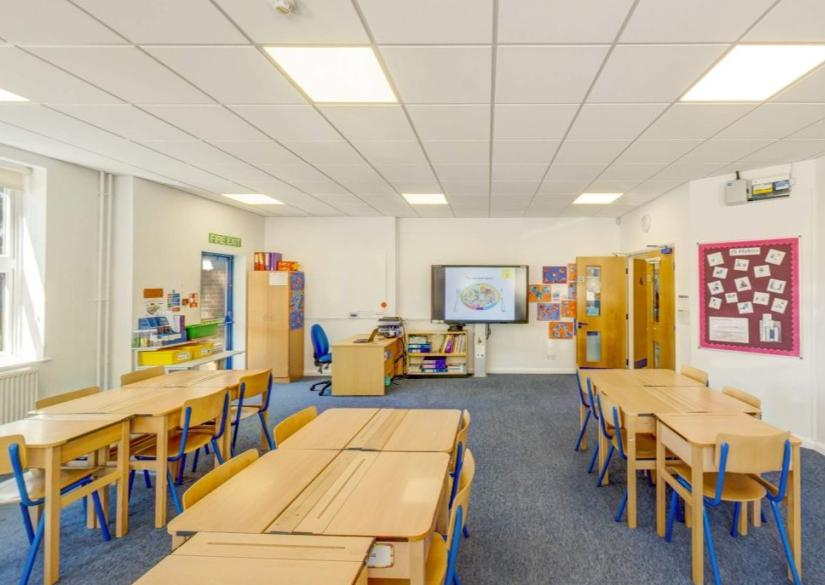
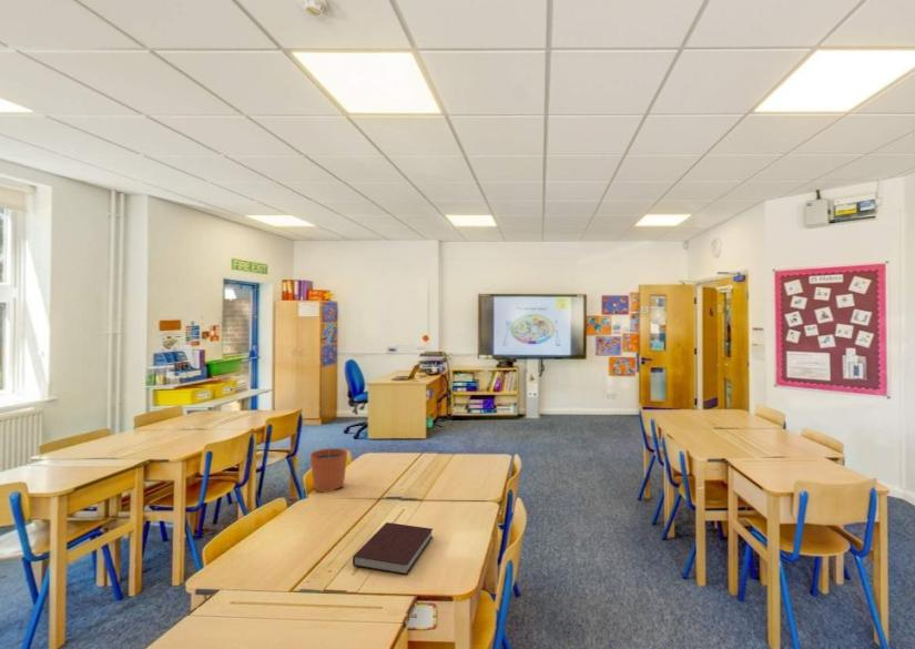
+ plant pot (328, 462)
+ notebook (395, 546)
